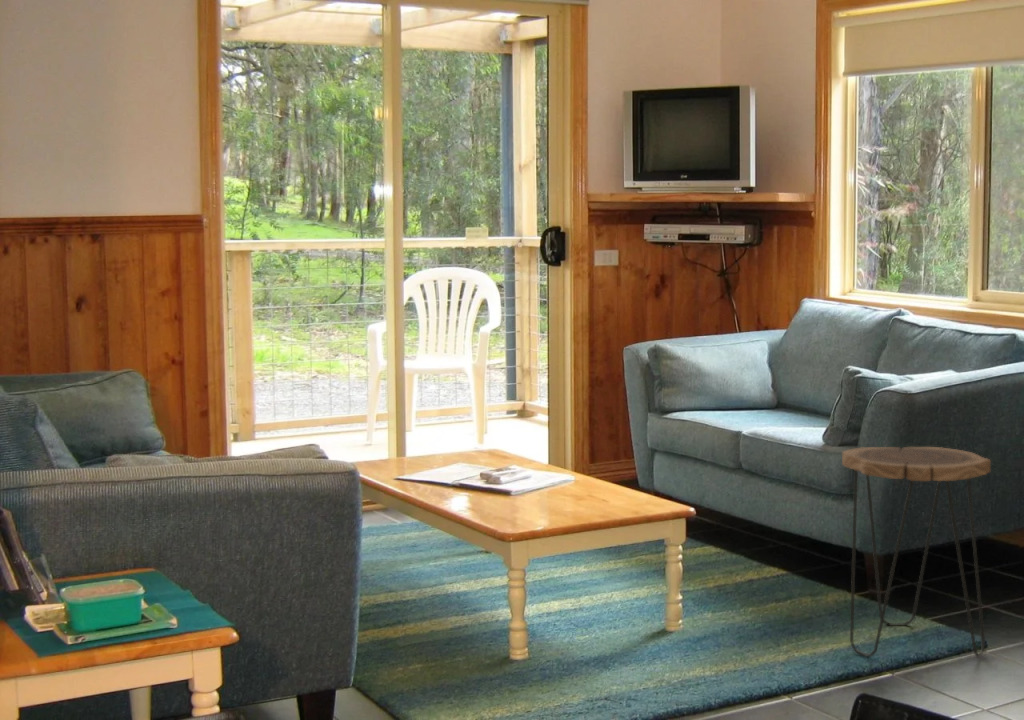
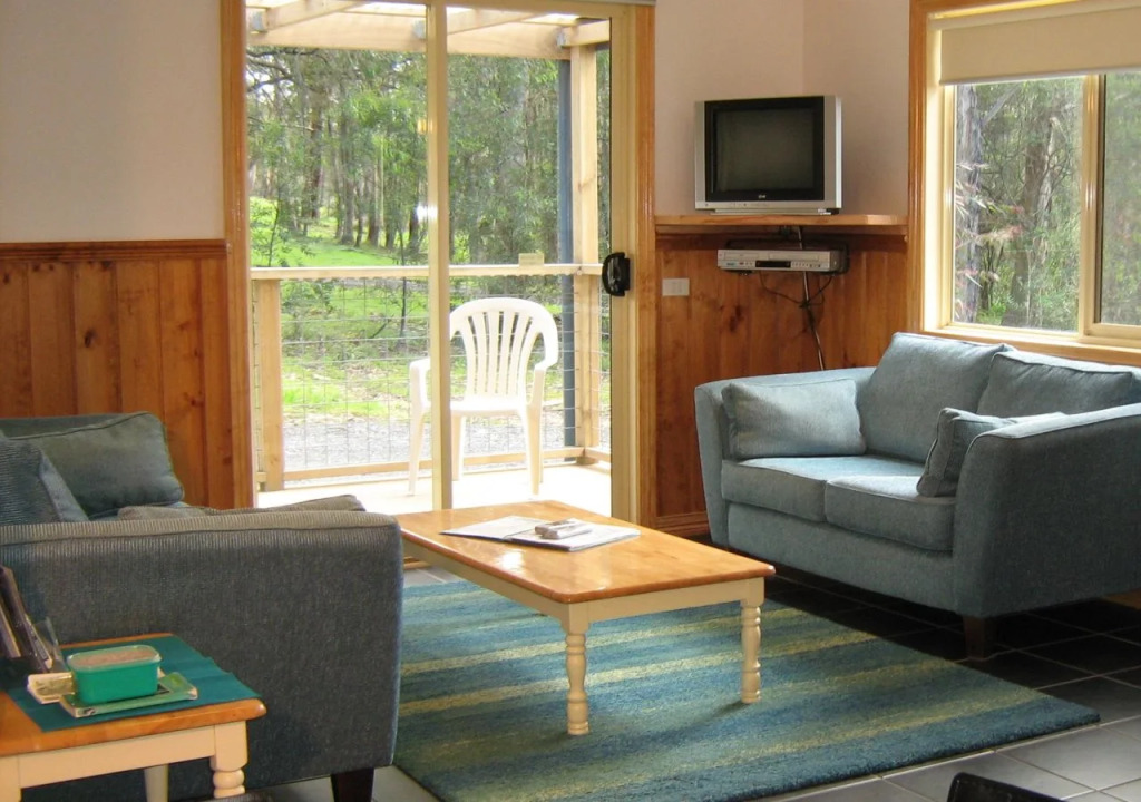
- side table (924, 552)
